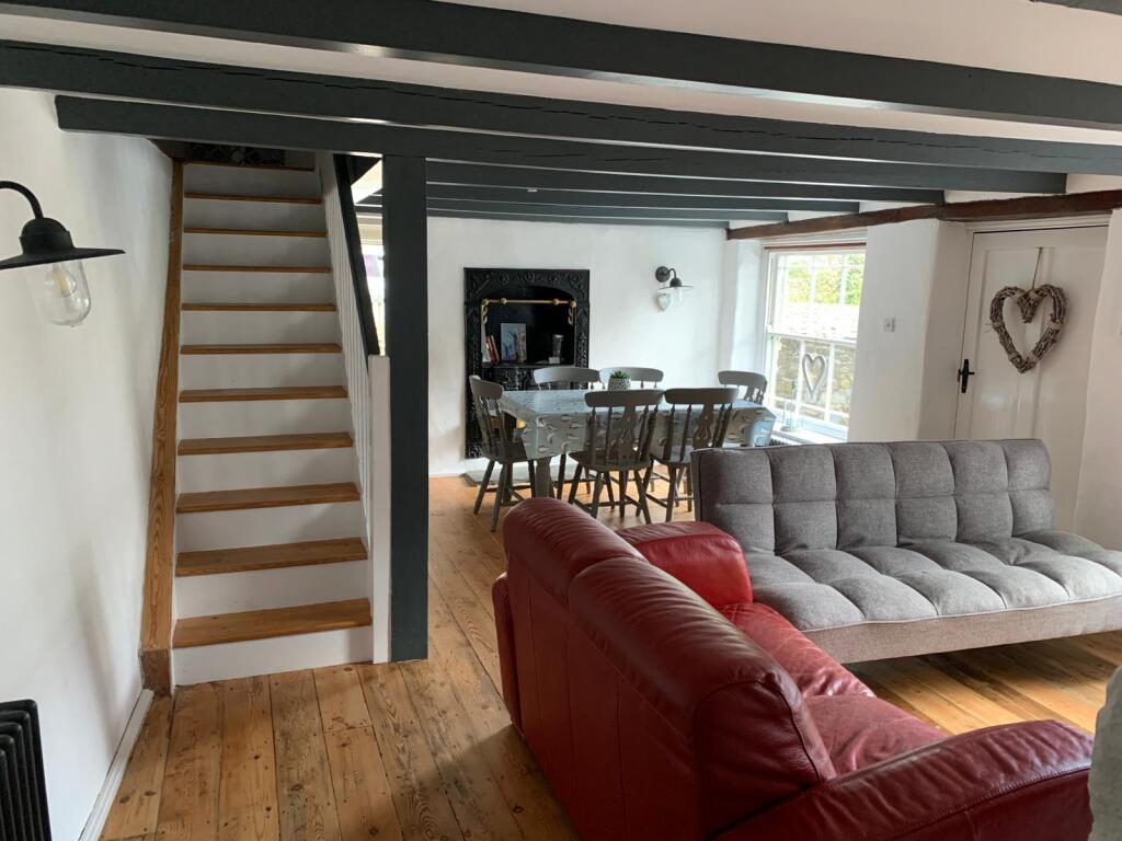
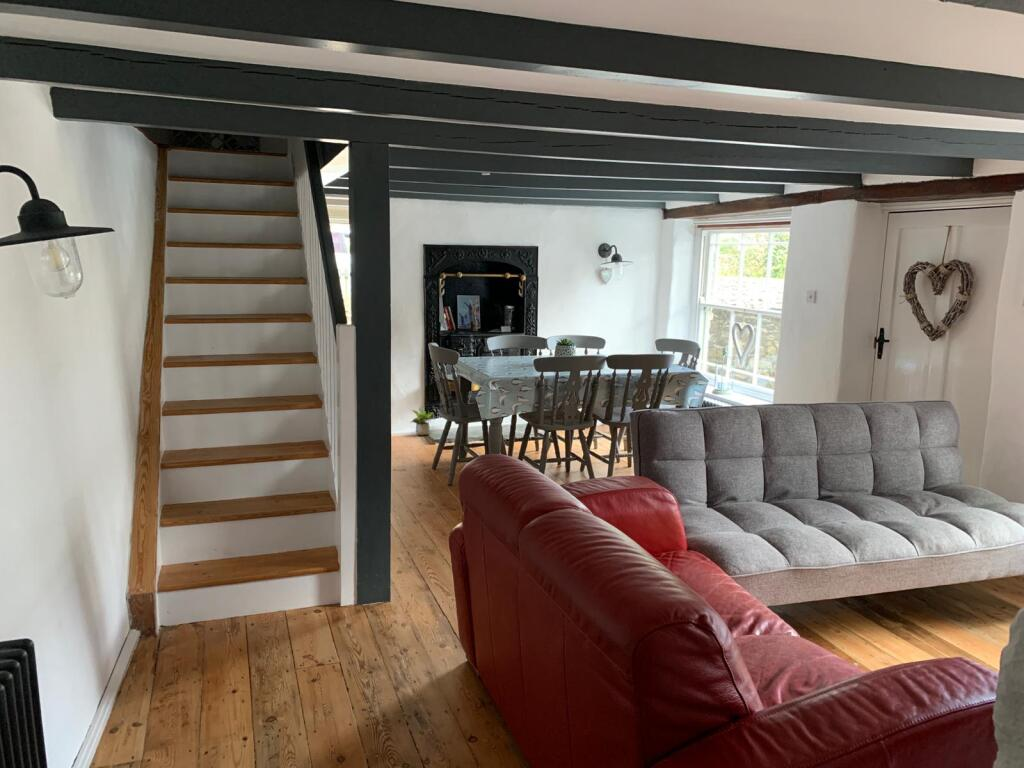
+ potted plant (421, 421)
